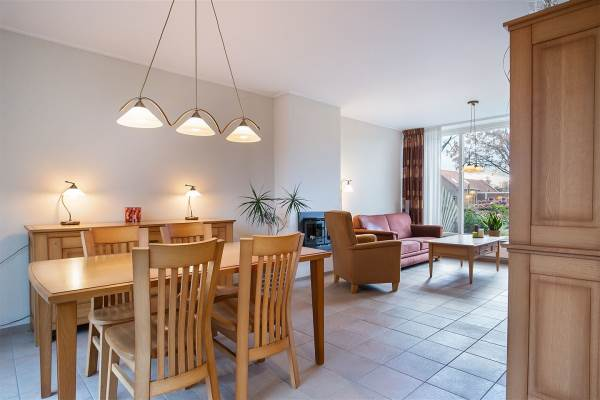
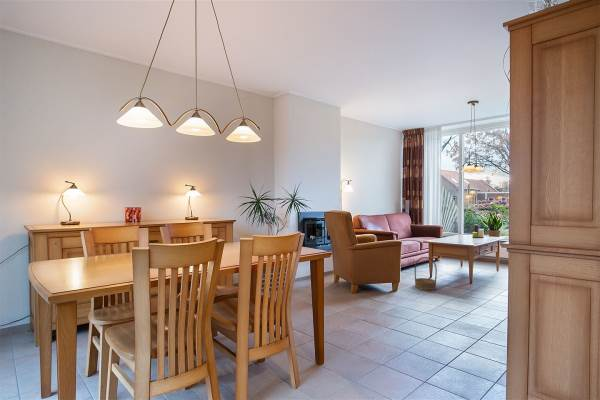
+ basket (425, 278)
